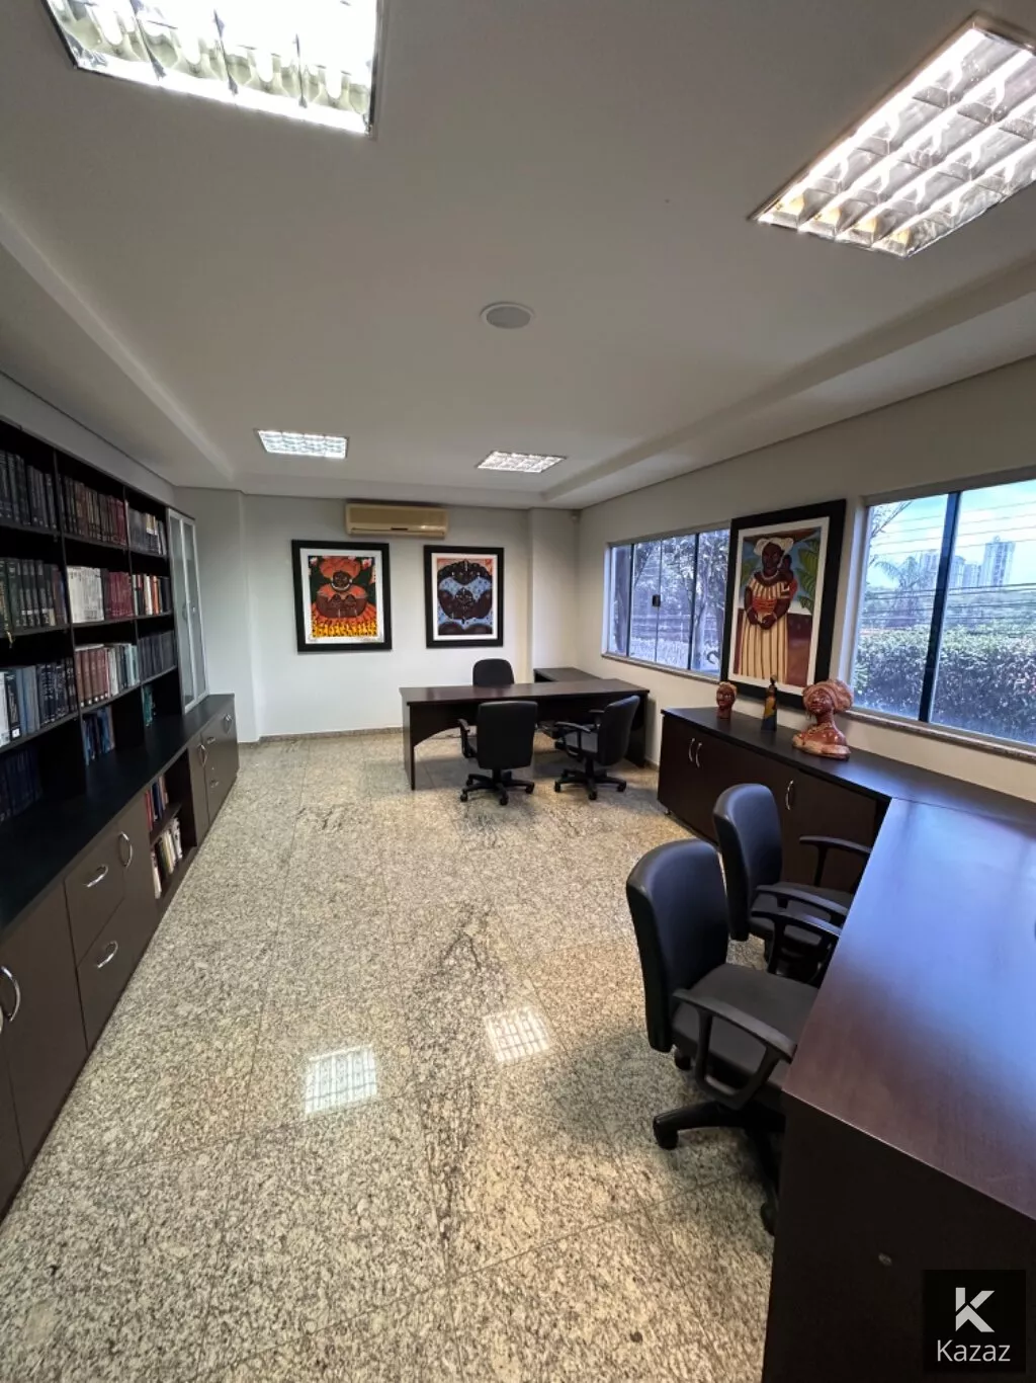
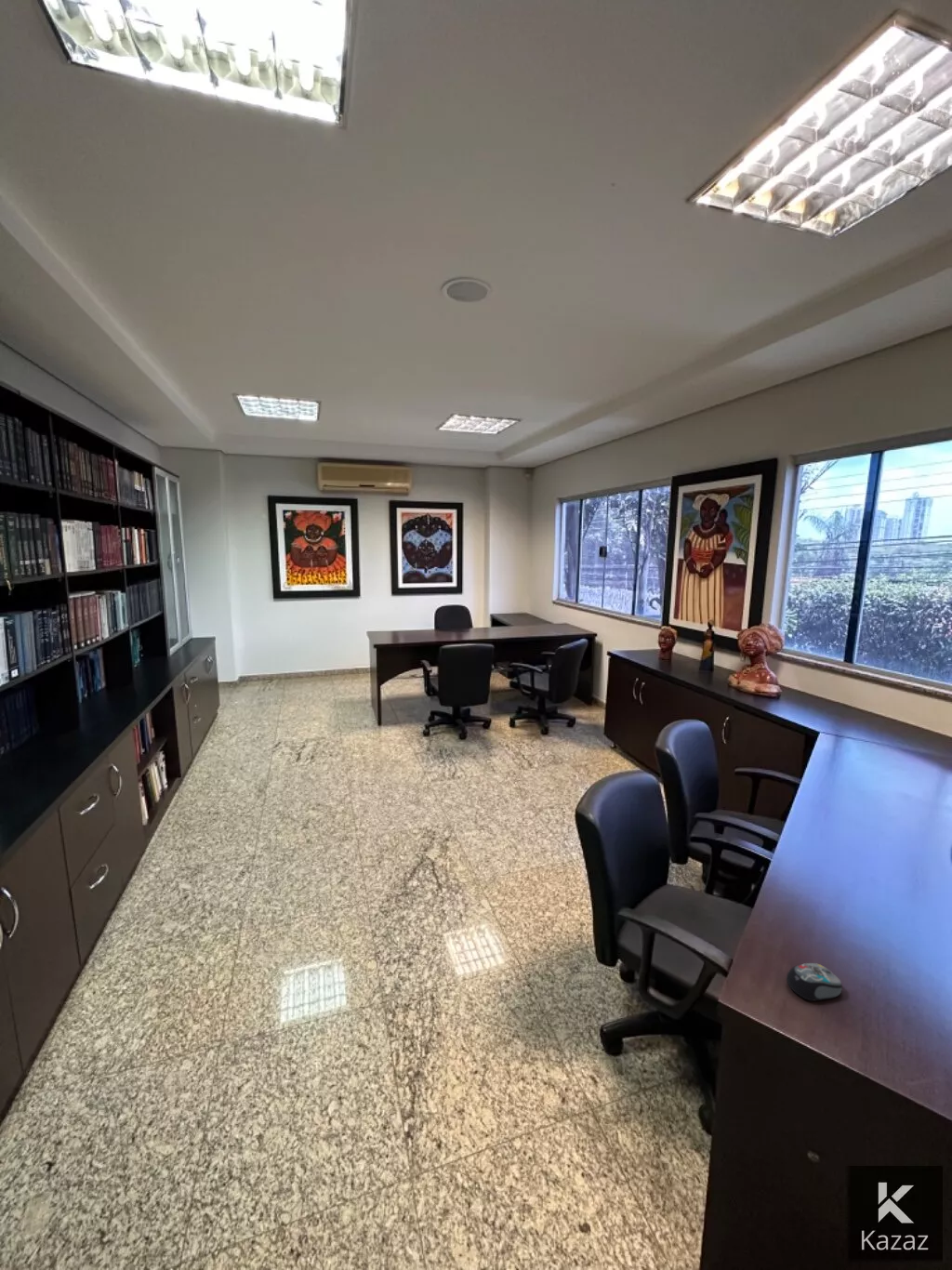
+ computer mouse (813, 978)
